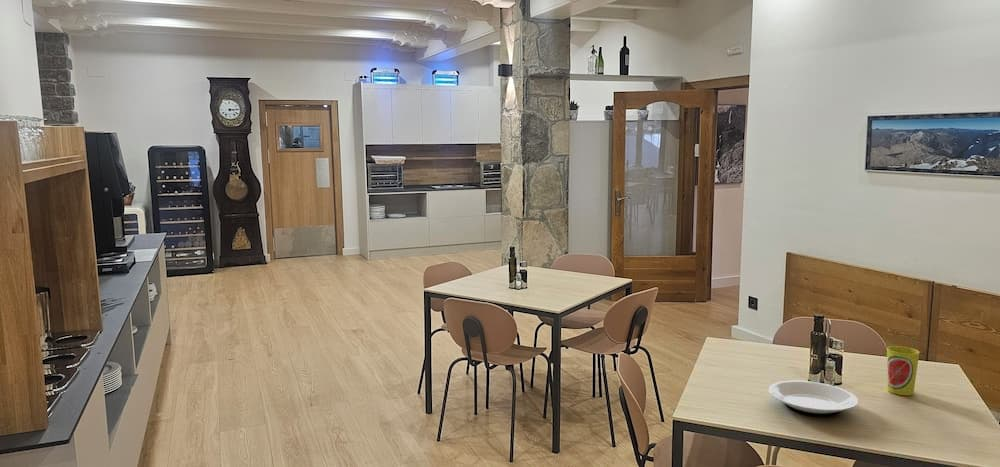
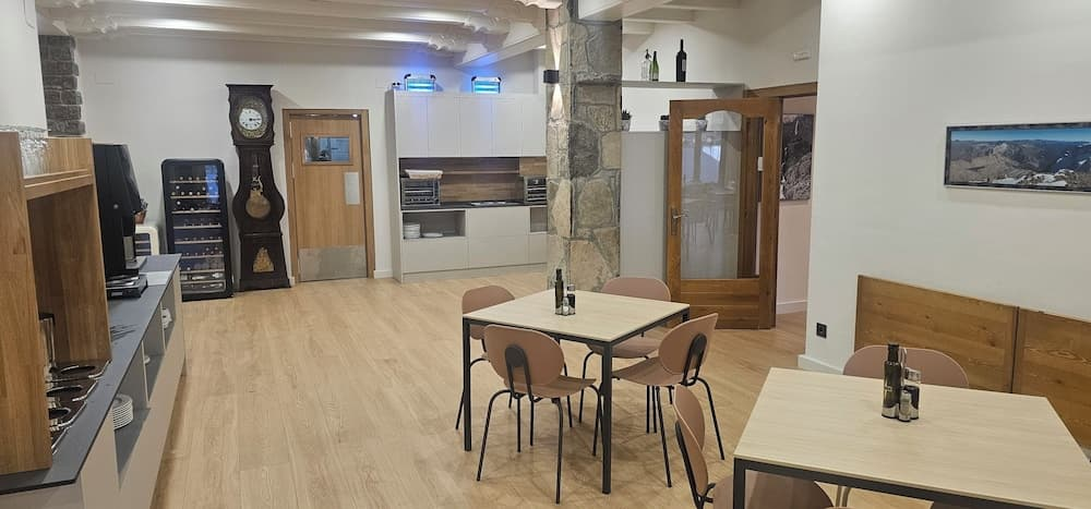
- plate (811, 400)
- cup (901, 370)
